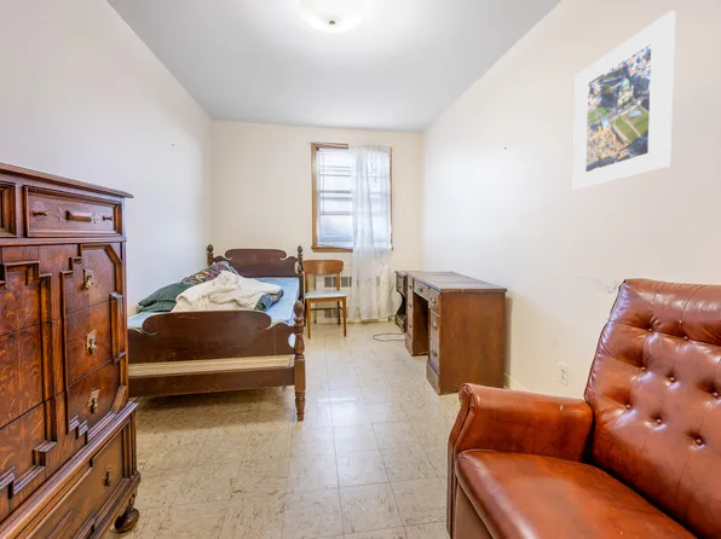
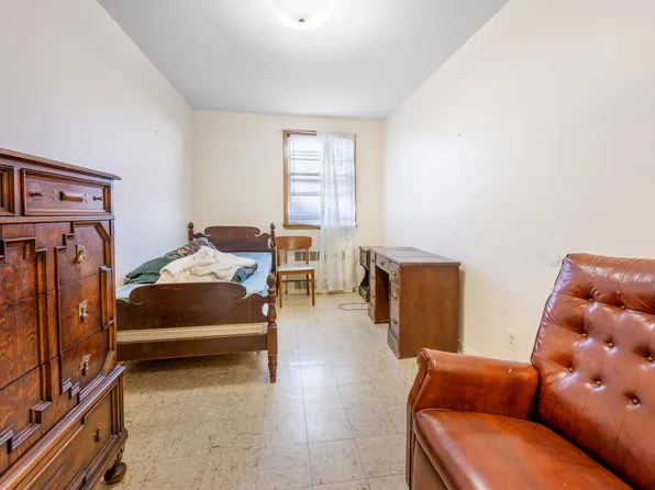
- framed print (616, 115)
